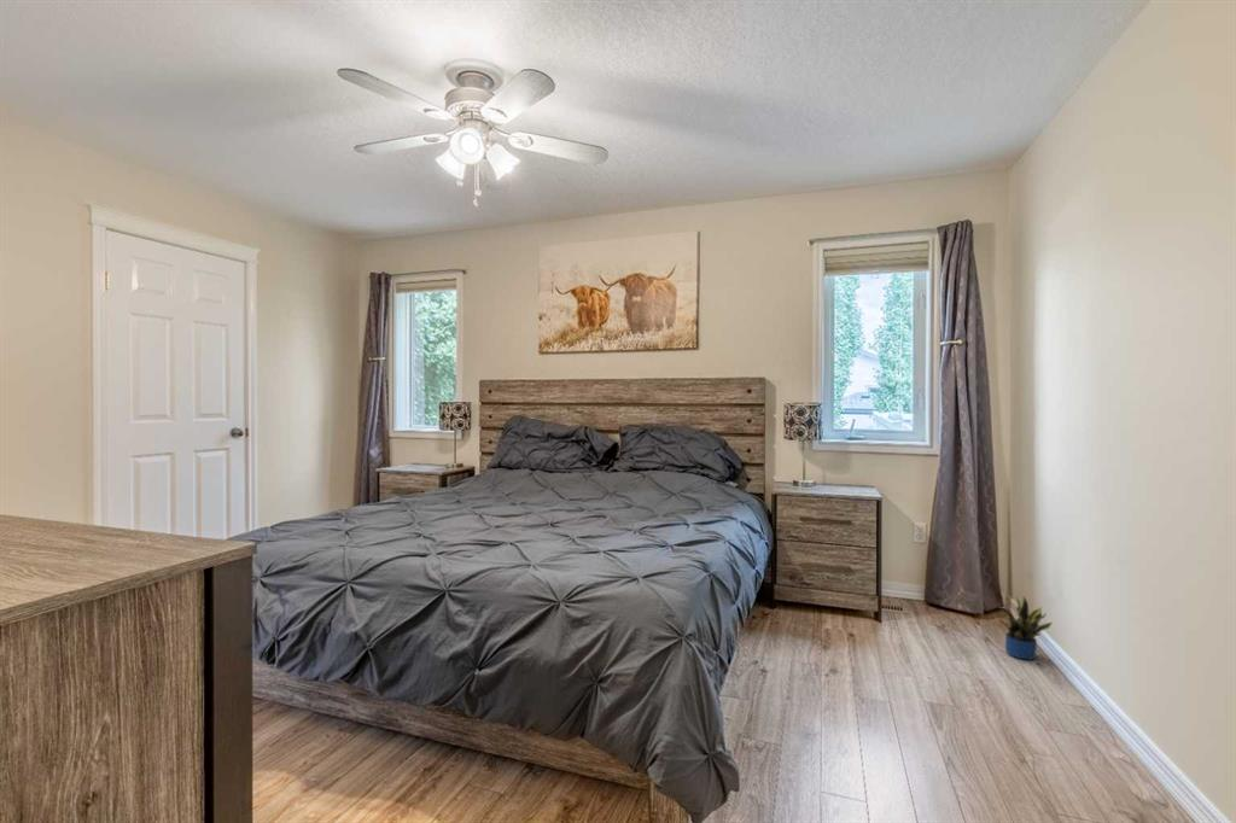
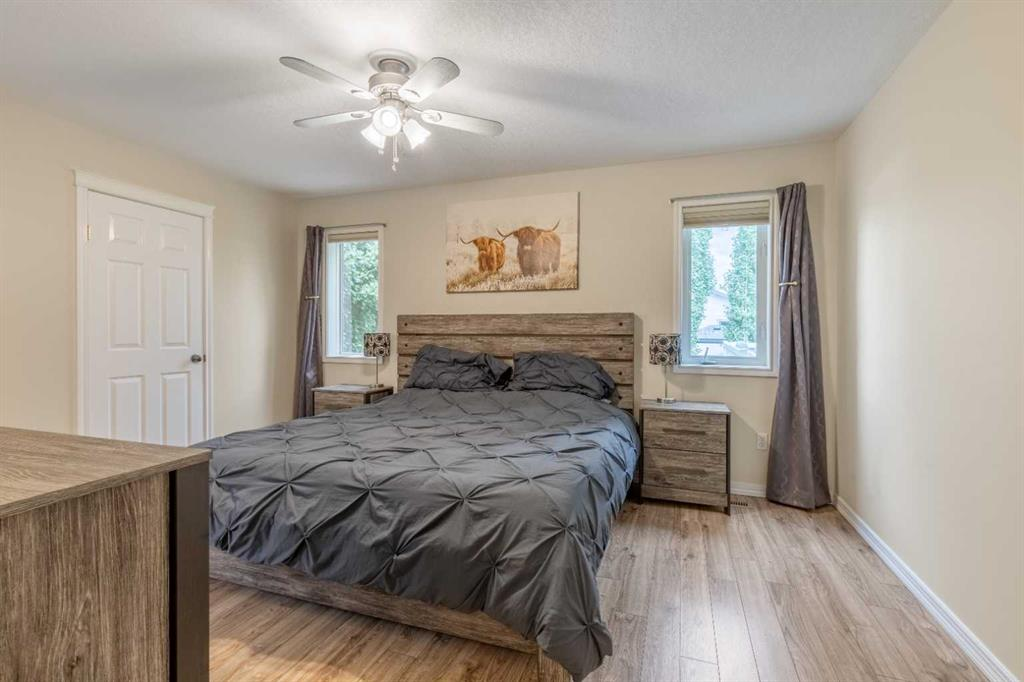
- potted plant (1026, 624)
